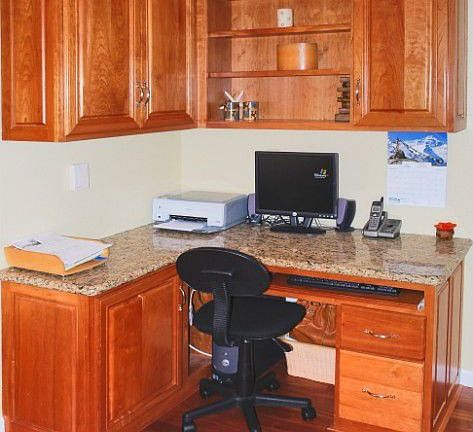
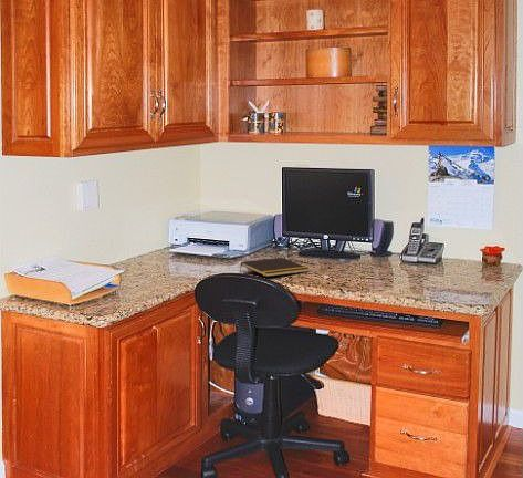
+ notepad (274, 267)
